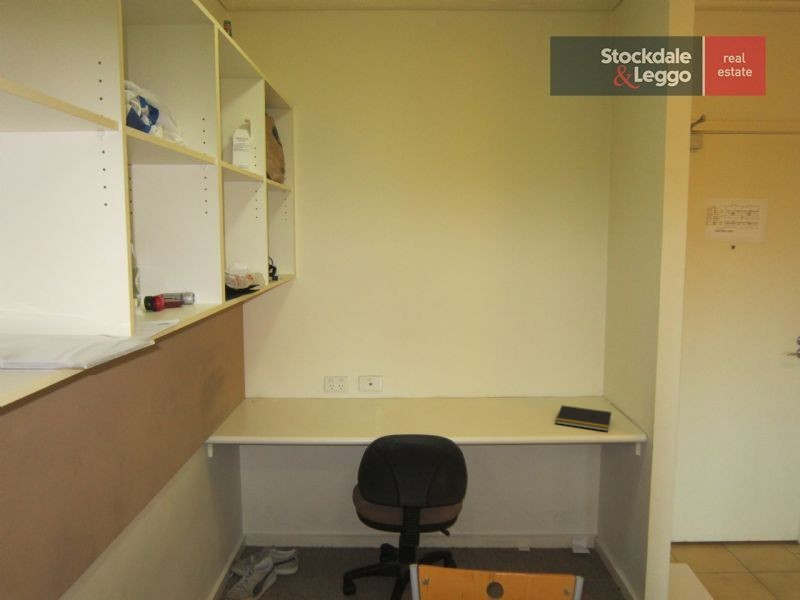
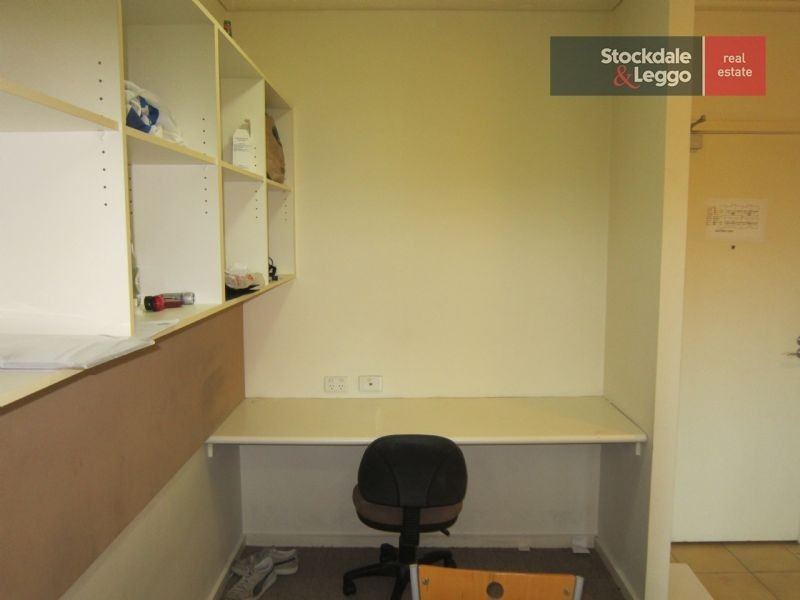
- notepad (583, 417)
